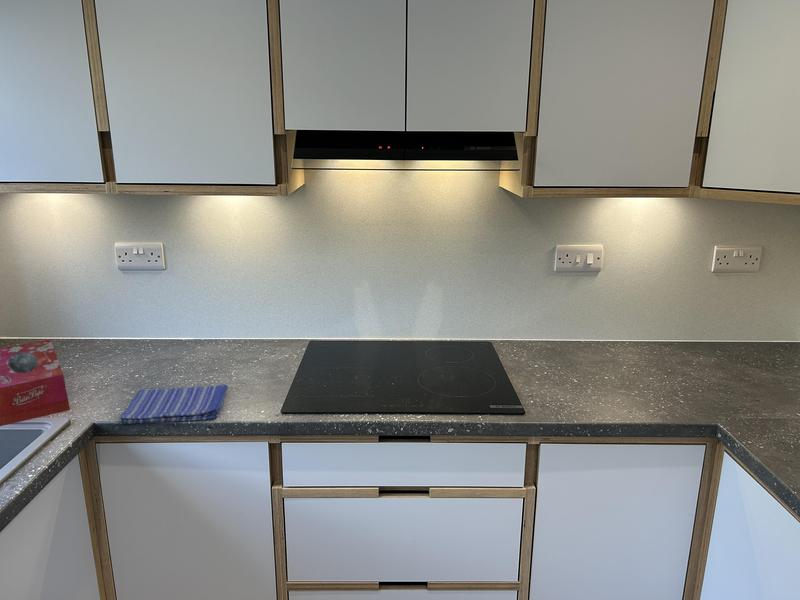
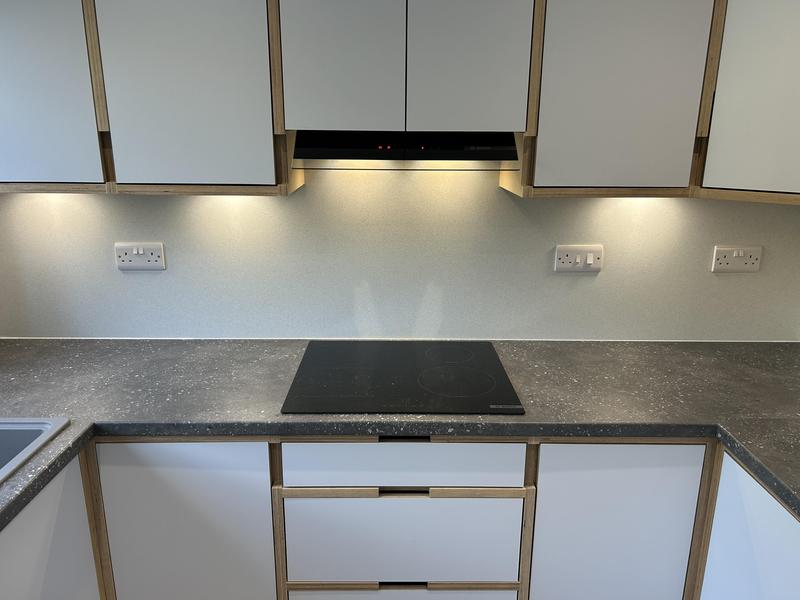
- dish towel (176, 401)
- tissue box (26, 379)
